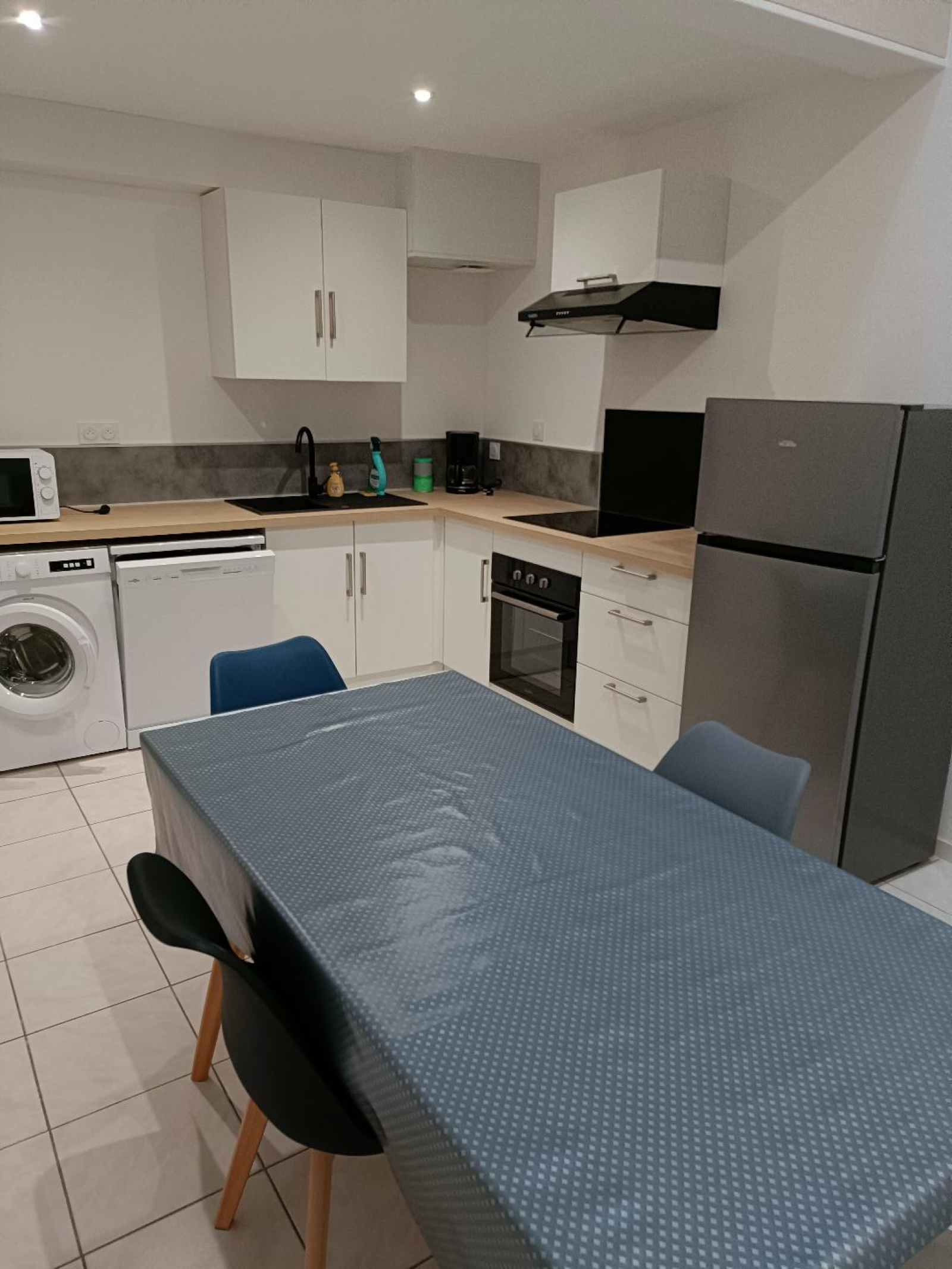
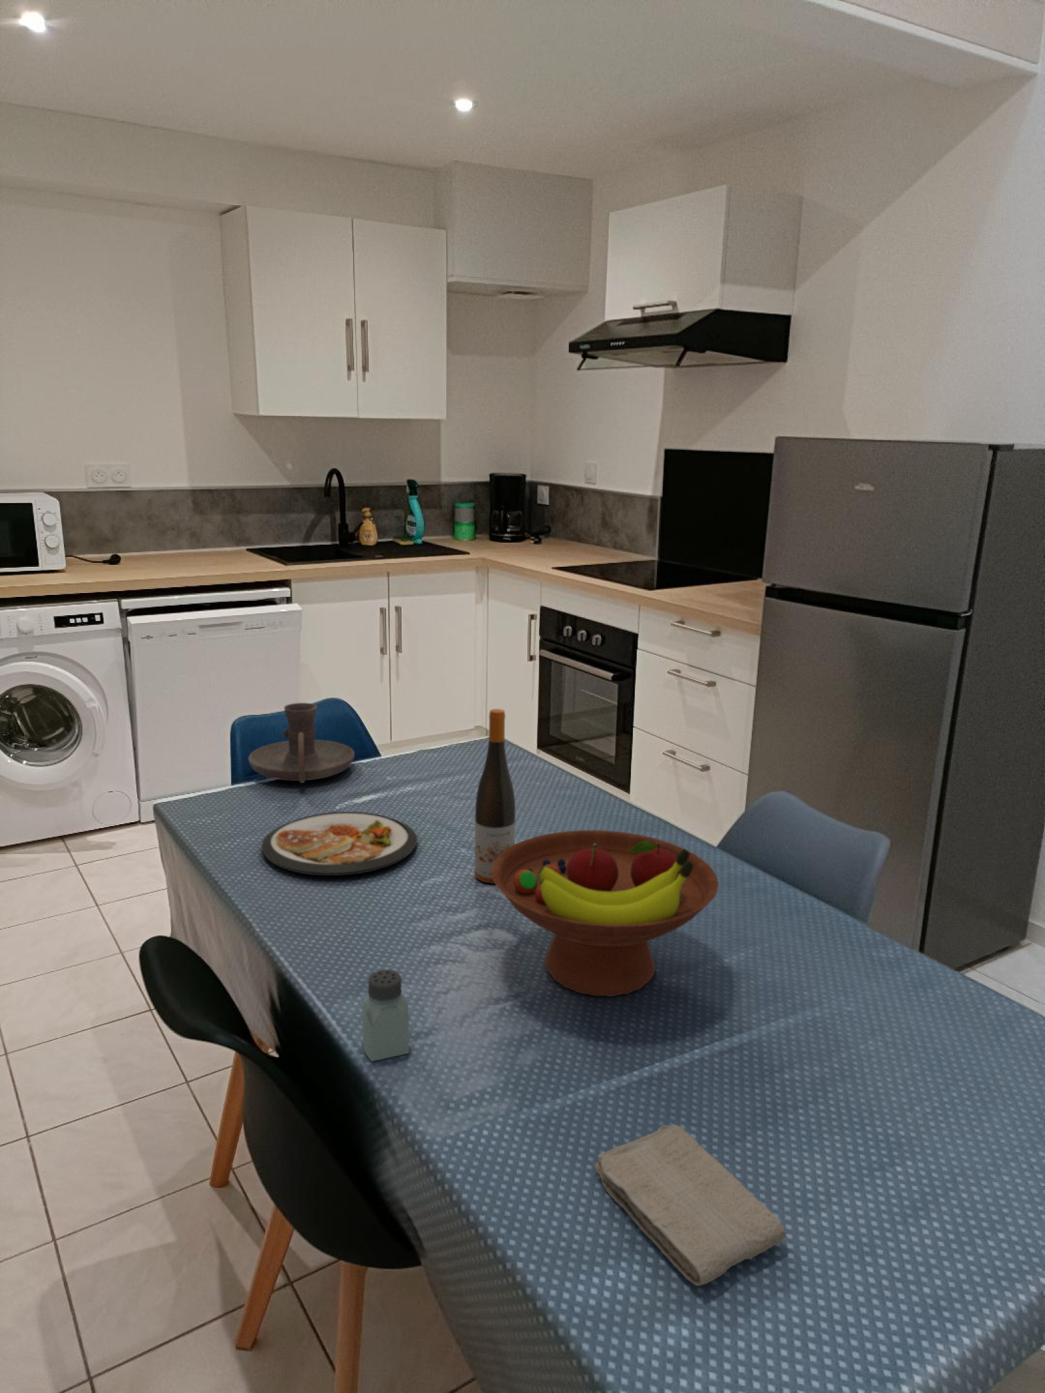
+ candle holder (301, 743)
+ saltshaker (384, 1013)
+ dish (340, 838)
+ fruit bowl (603, 902)
+ washcloth (685, 1195)
+ wine bottle (495, 794)
